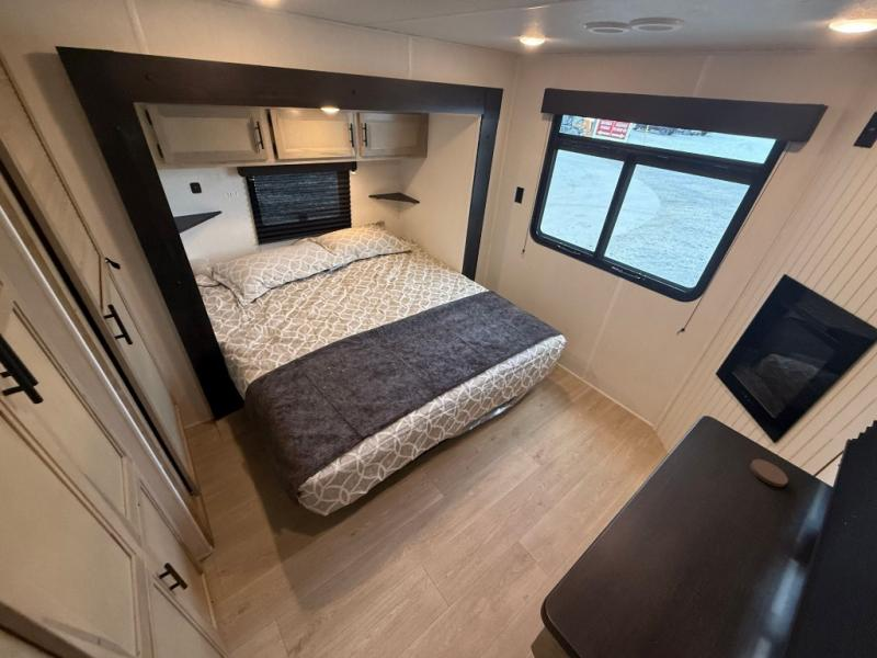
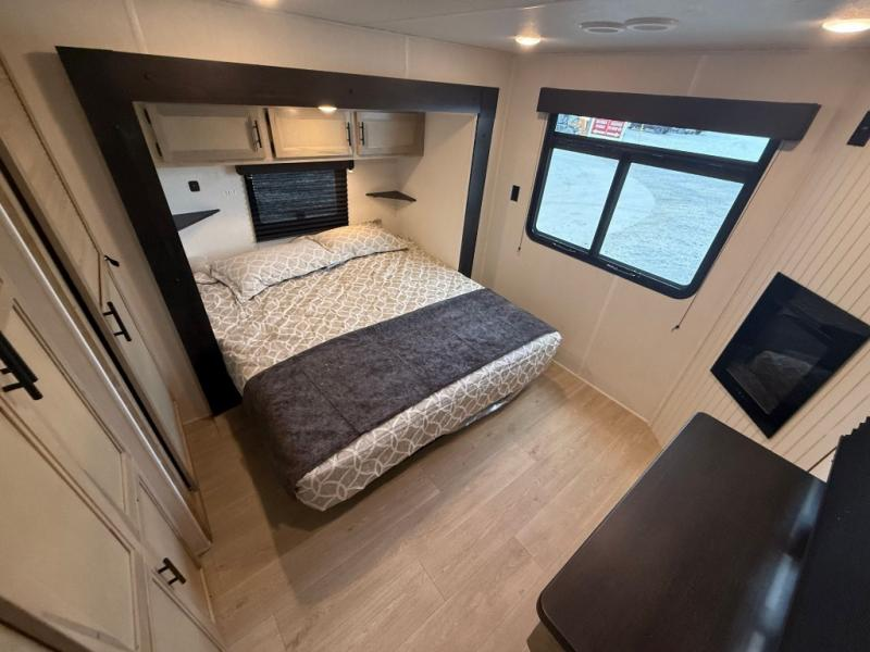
- coaster (767, 472)
